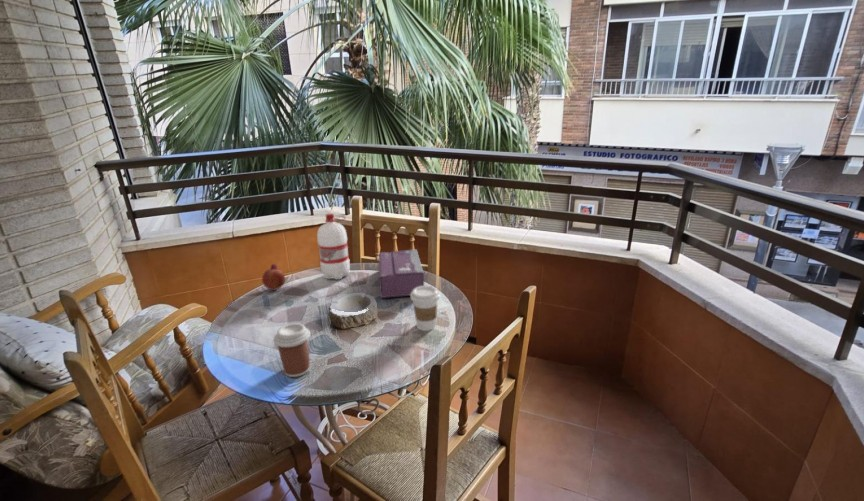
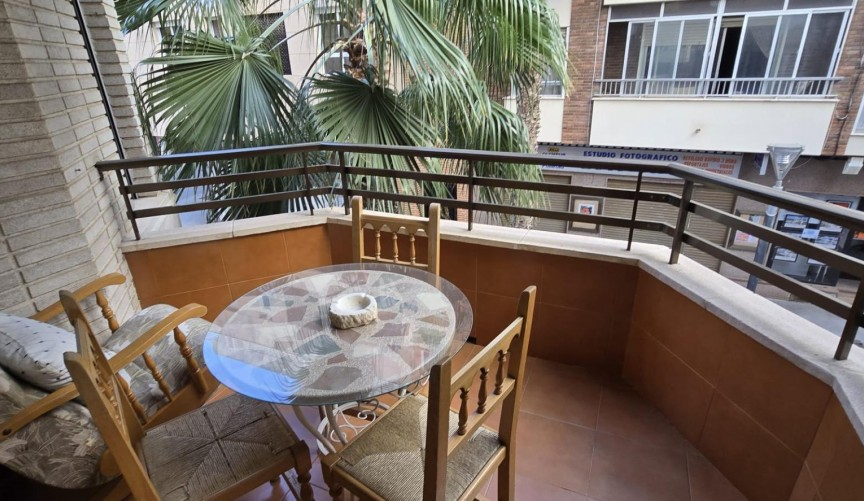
- tissue box (399, 271)
- water bottle (333, 245)
- coffee cup (294, 349)
- coffee cup (425, 308)
- fruit (273, 277)
